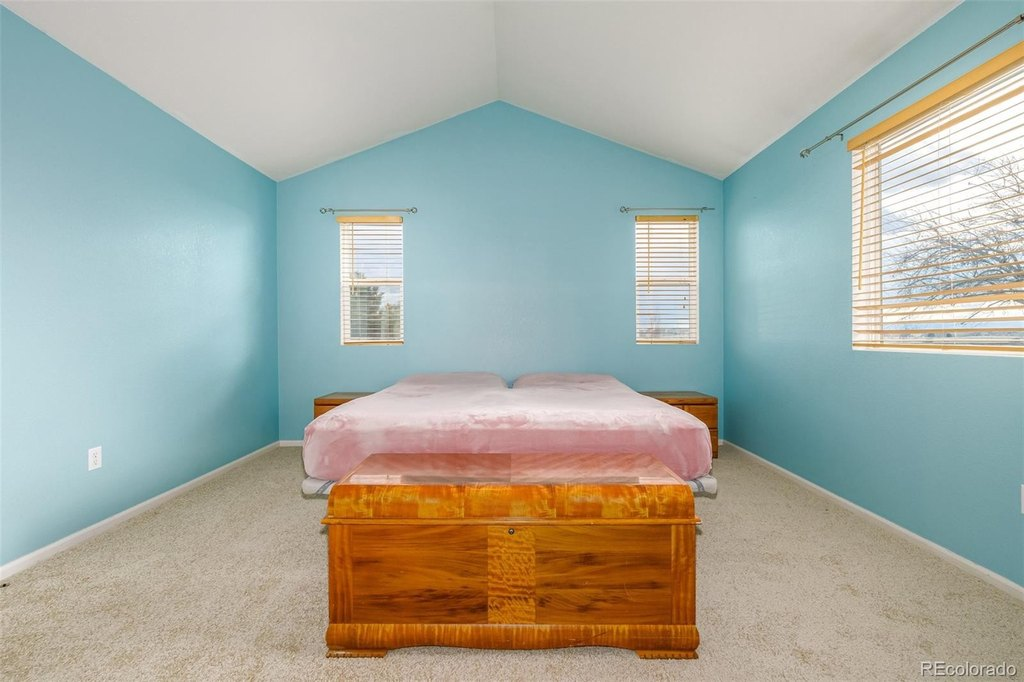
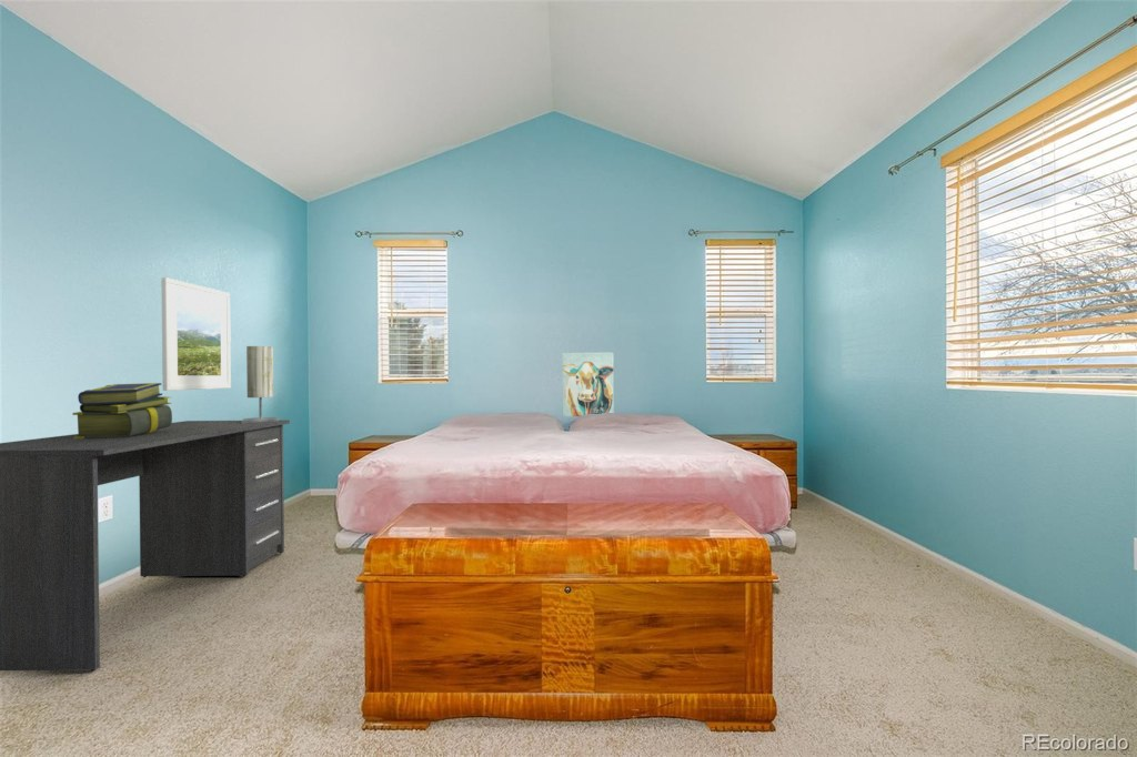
+ stack of books (125, 408)
+ table lamp (260, 383)
+ wall art (587, 384)
+ desk (157, 514)
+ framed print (199, 337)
